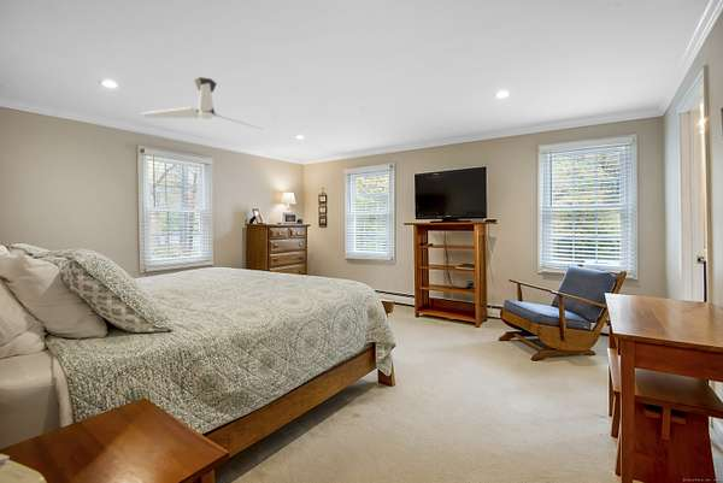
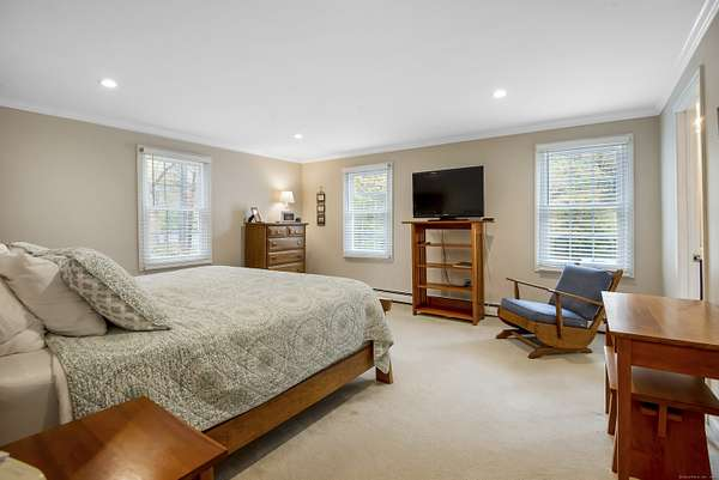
- ceiling fan (205, 94)
